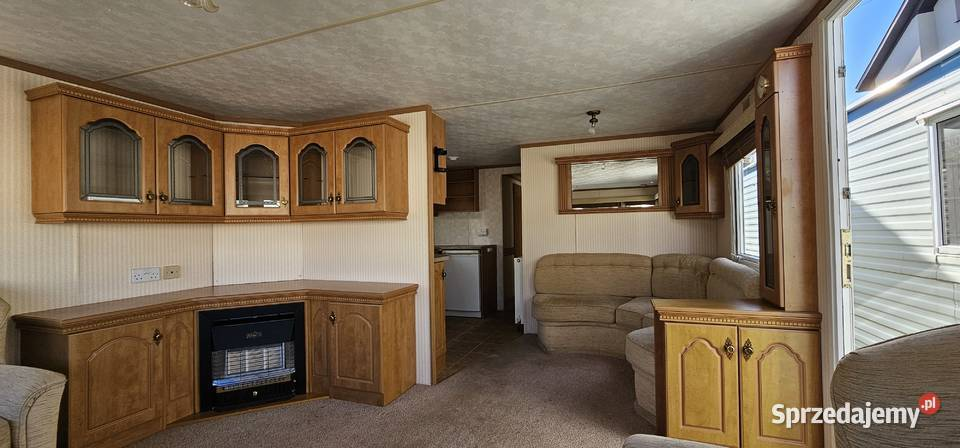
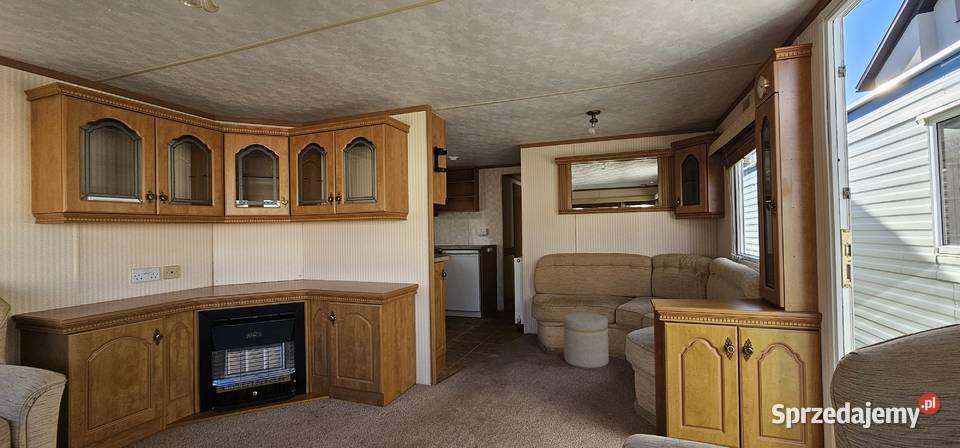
+ ottoman (585, 339)
